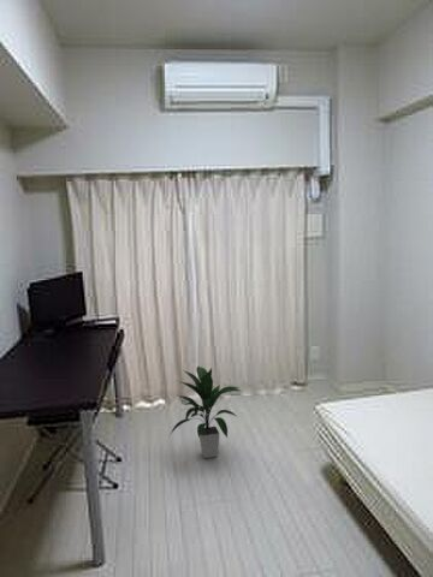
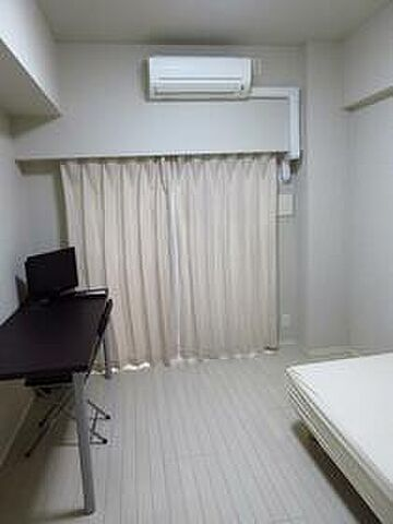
- indoor plant (204, 409)
